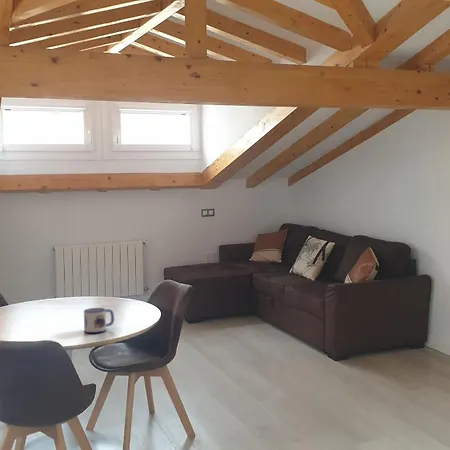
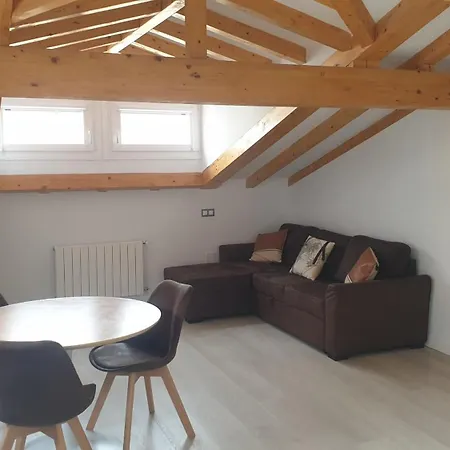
- mug (99, 319)
